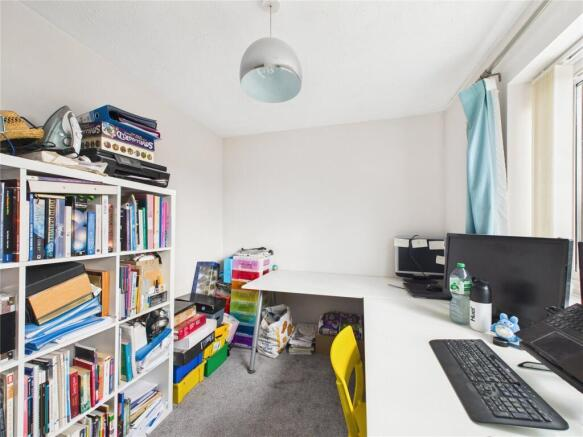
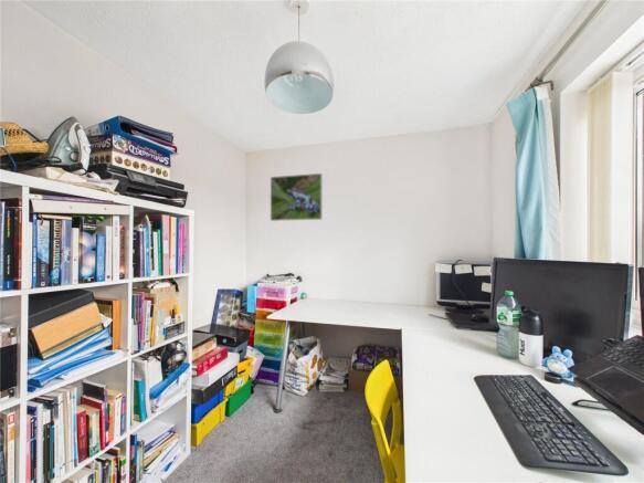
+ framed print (295, 197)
